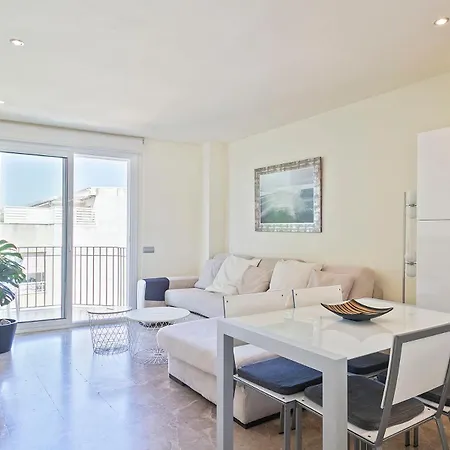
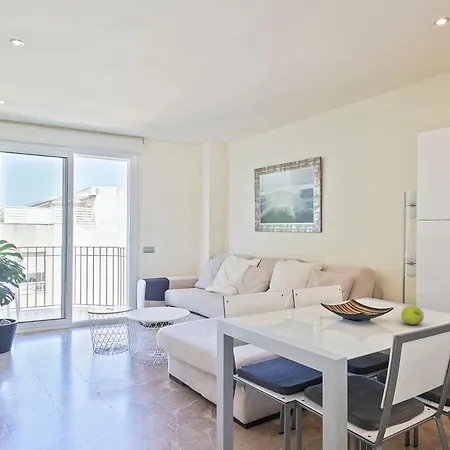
+ fruit (412, 315)
